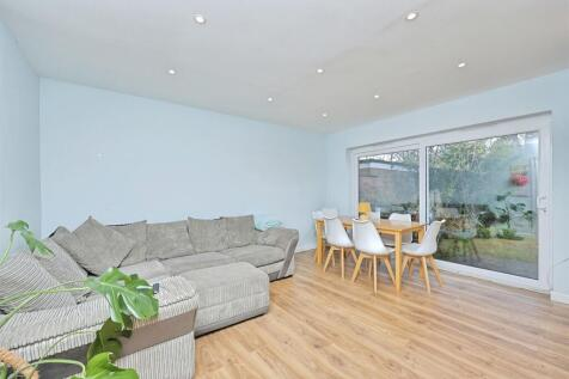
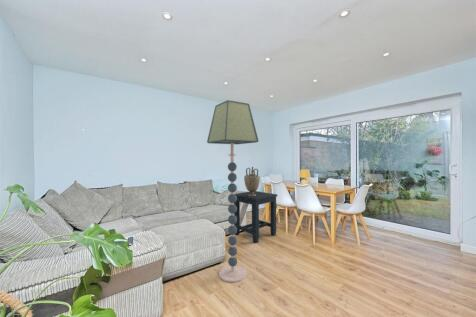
+ floor lamp (232, 189)
+ side table (255, 214)
+ decorative urn (252, 181)
